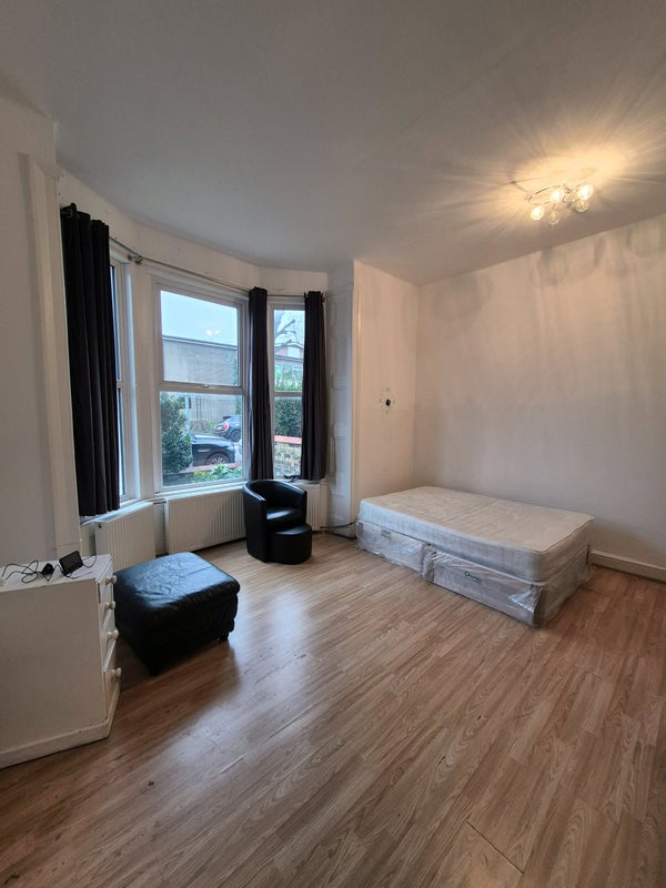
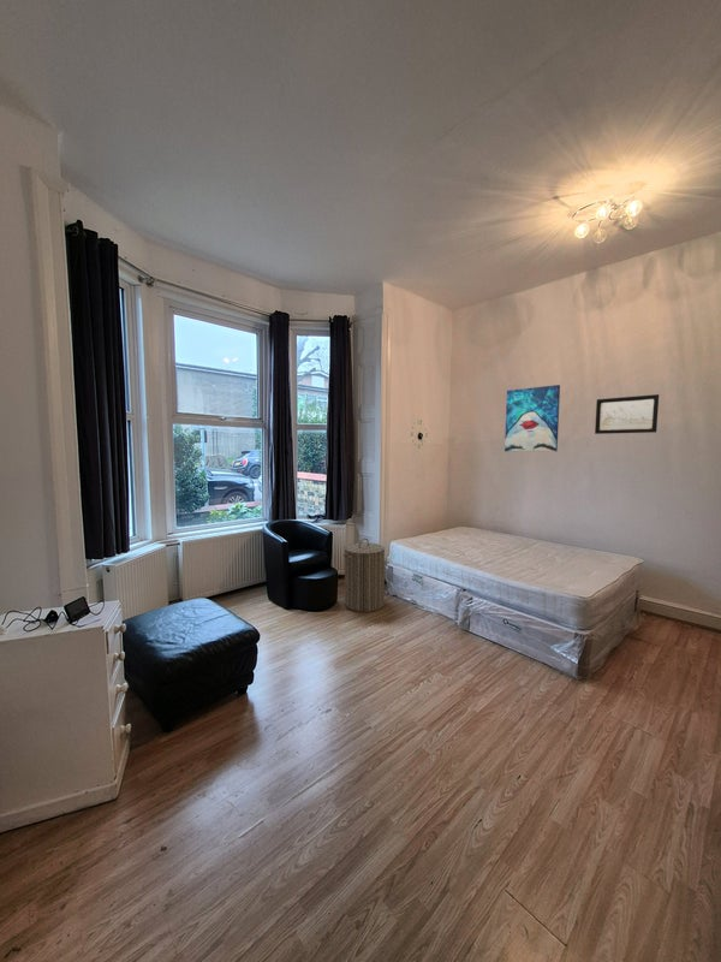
+ wall art (530, 420)
+ laundry hamper (364, 571)
+ wall art (625, 415)
